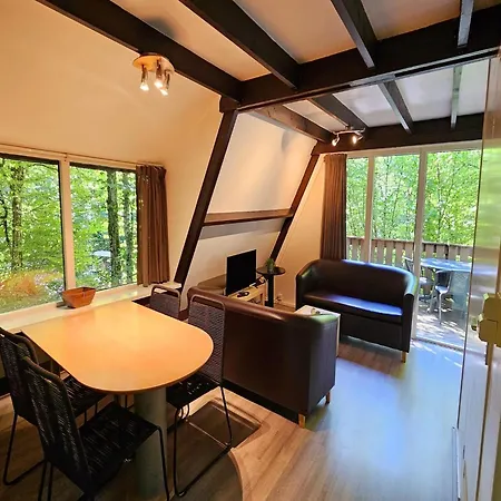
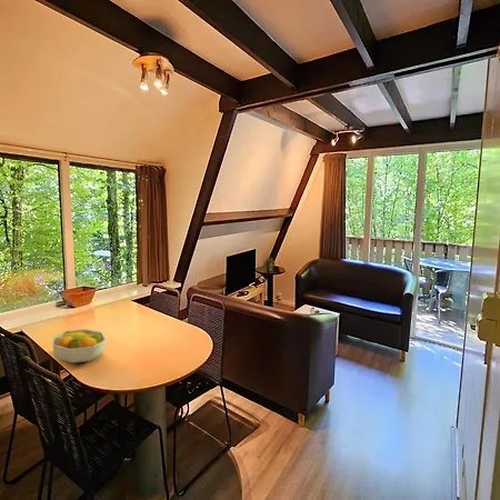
+ fruit bowl (79, 342)
